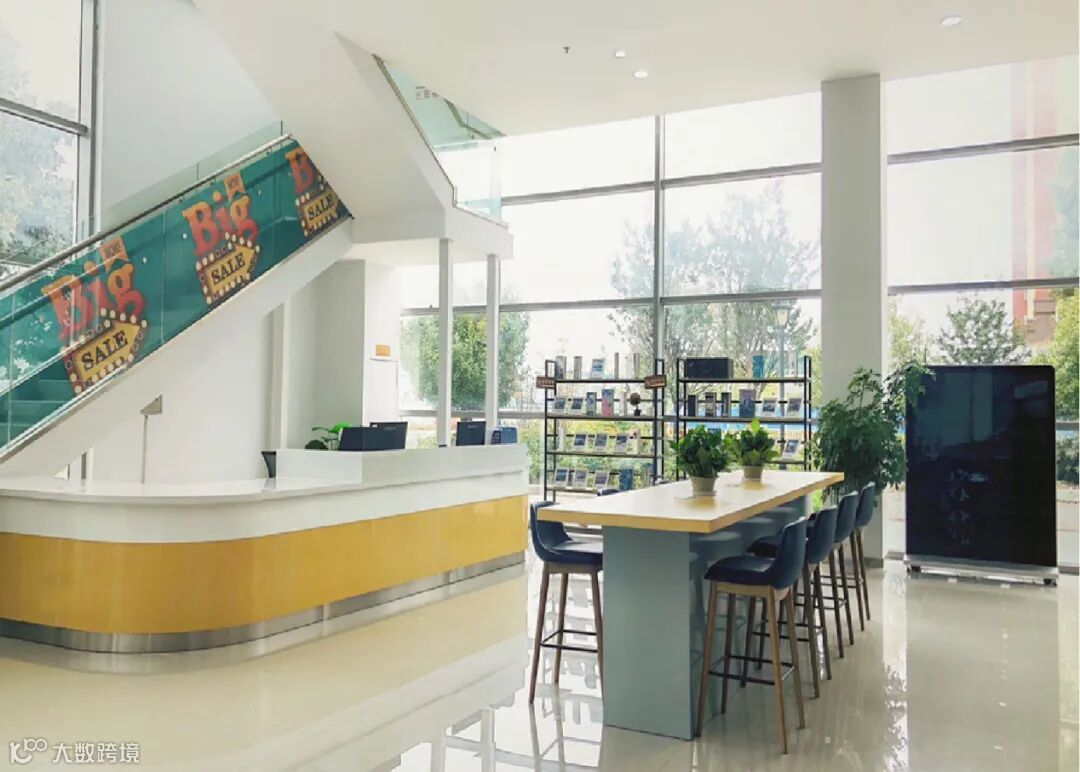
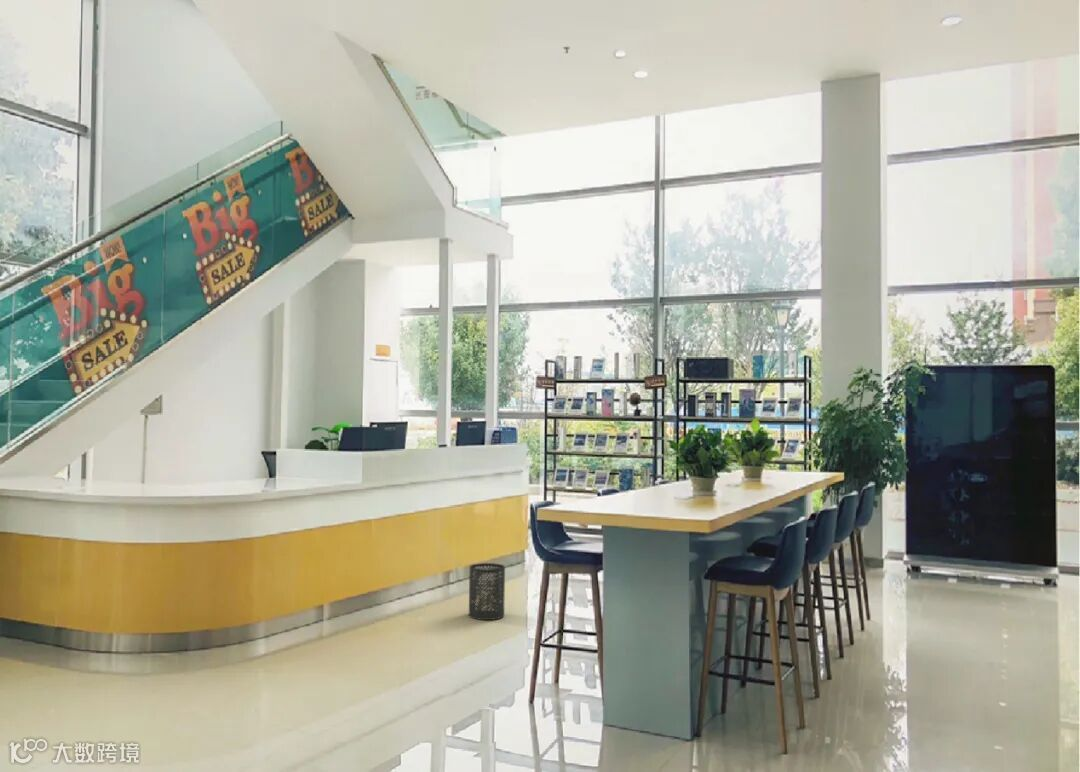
+ trash can (486, 591)
